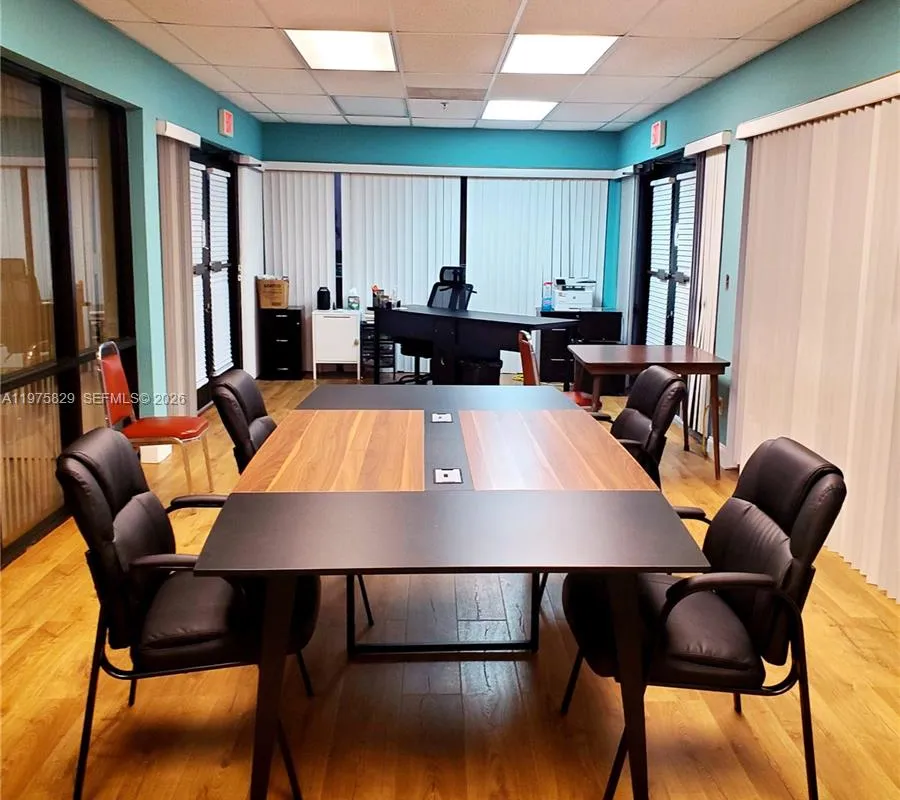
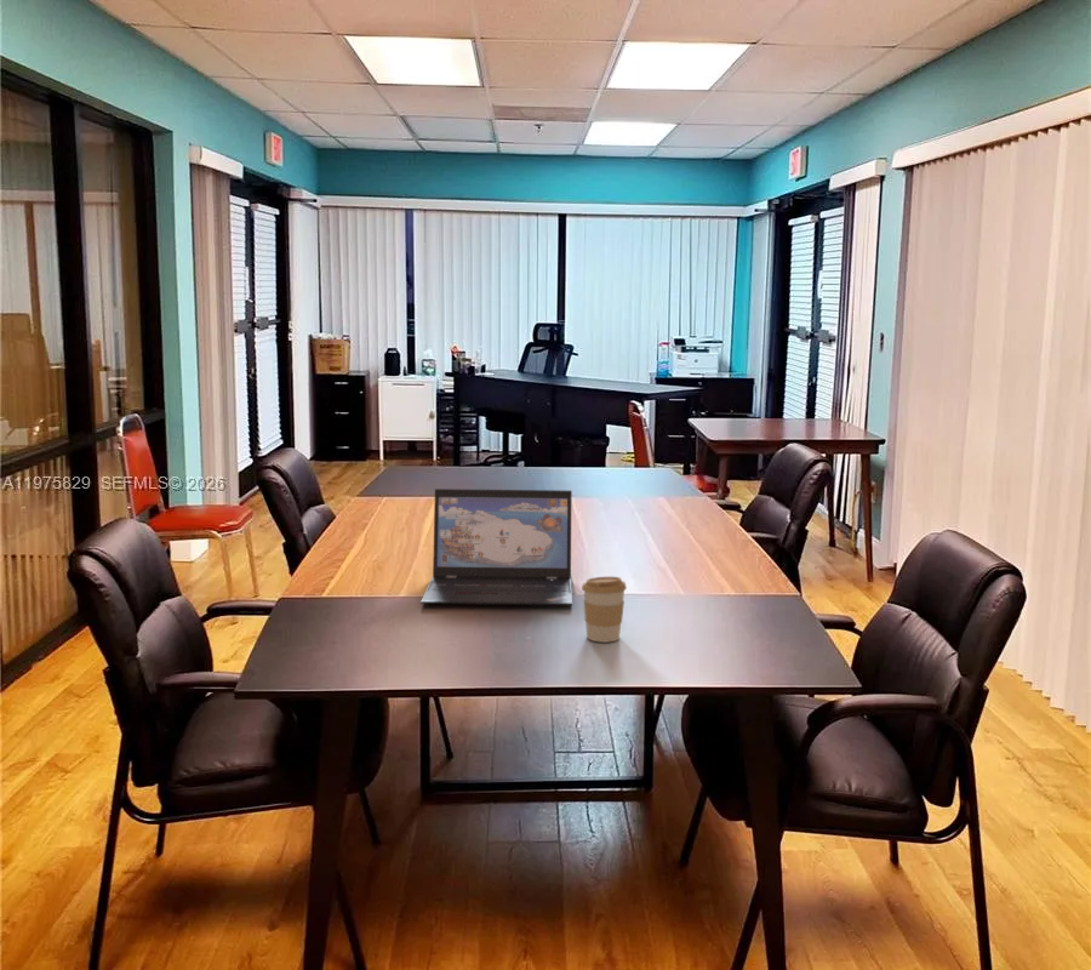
+ laptop (499, 544)
+ coffee cup (604, 606)
